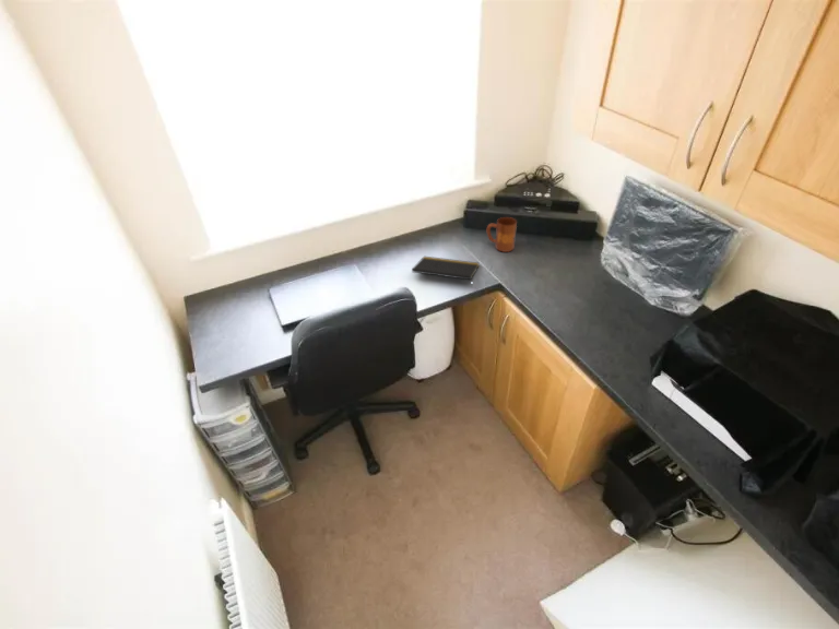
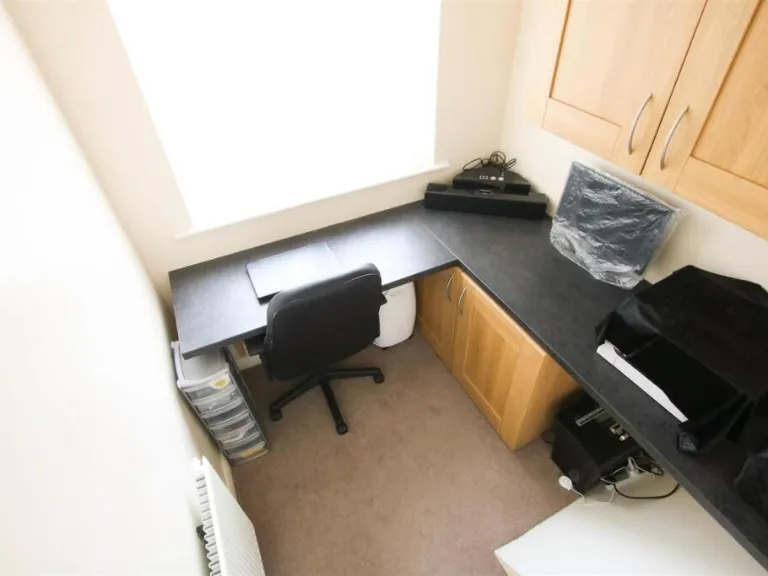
- mug (500, 234)
- notepad (446, 266)
